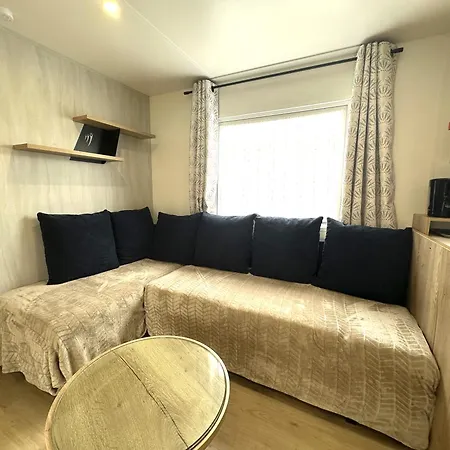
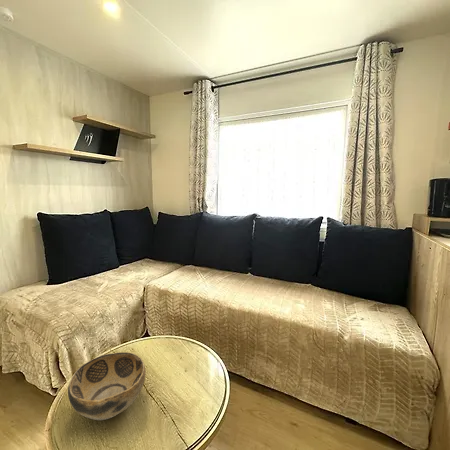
+ decorative bowl (109, 389)
